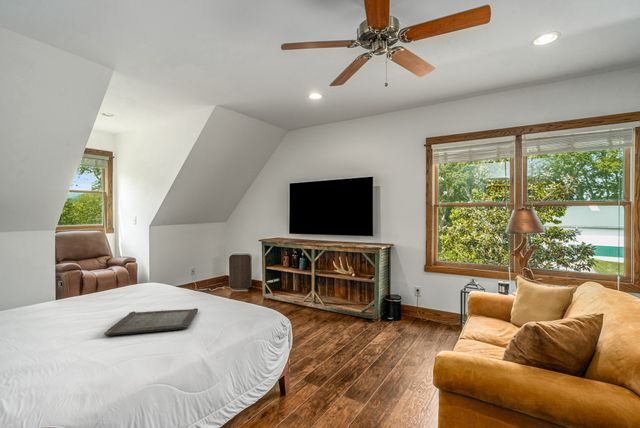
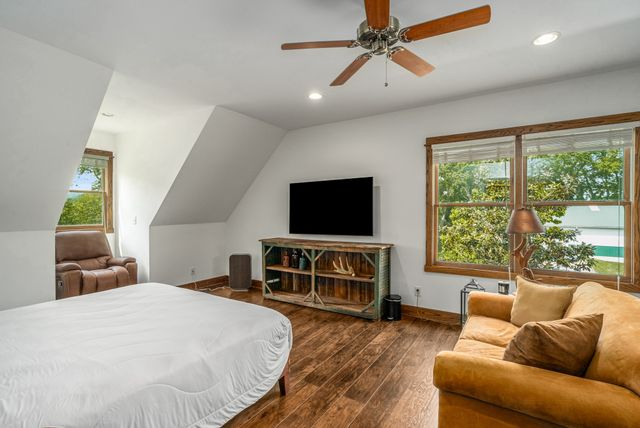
- serving tray (156, 320)
